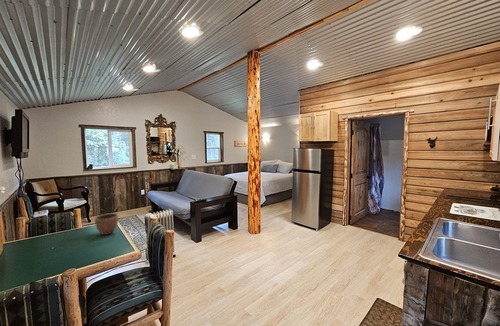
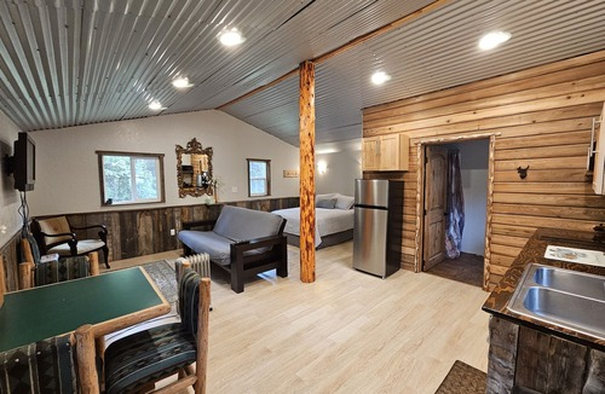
- decorative bowl (107, 224)
